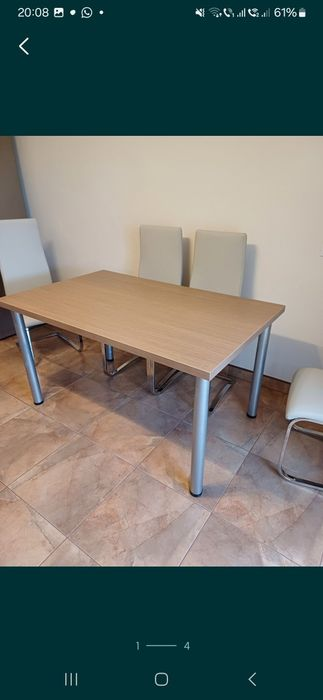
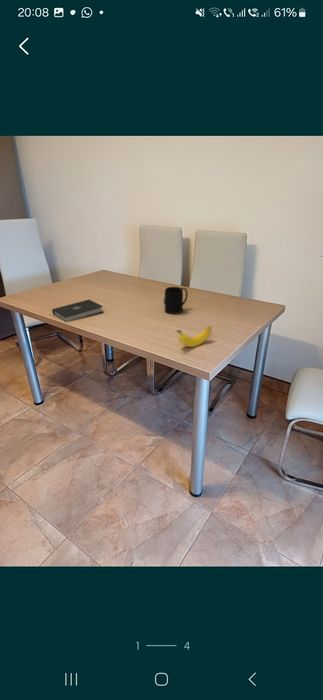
+ banana (193, 336)
+ book (78, 310)
+ mug (176, 299)
